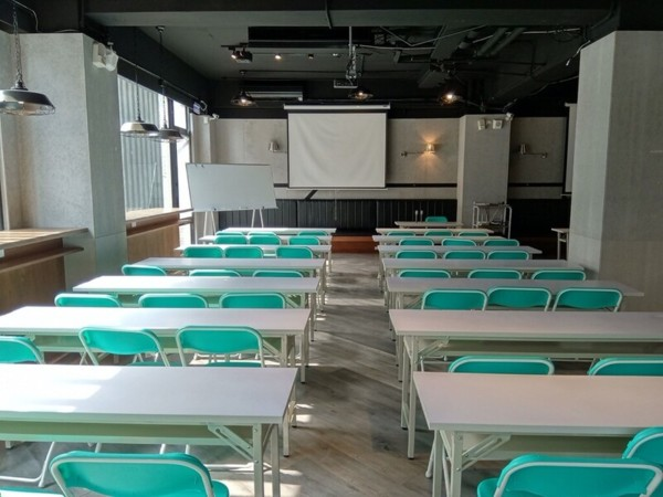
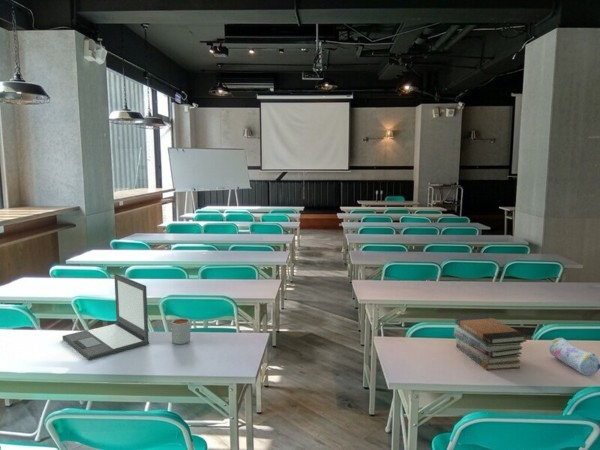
+ laptop (116, 312)
+ book stack (487, 341)
+ mug (182, 330)
+ pencil case (573, 355)
